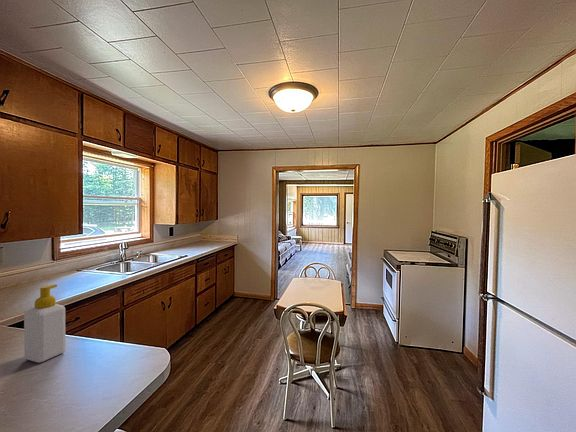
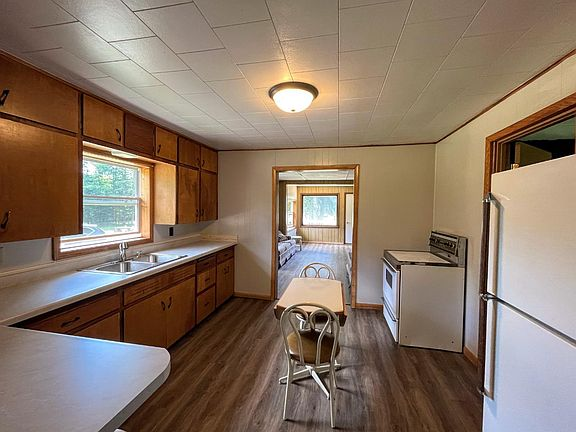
- soap bottle (45, 321)
